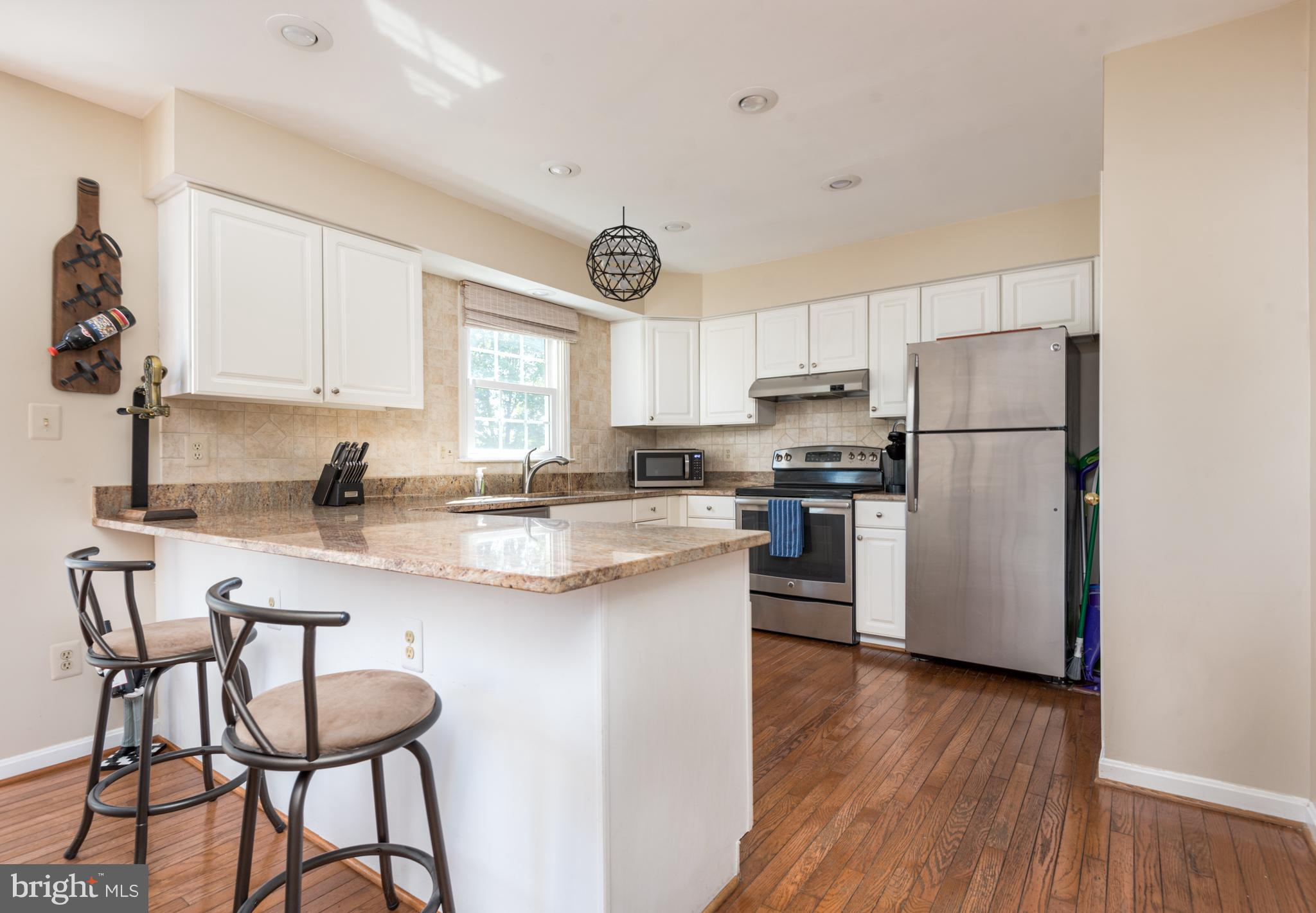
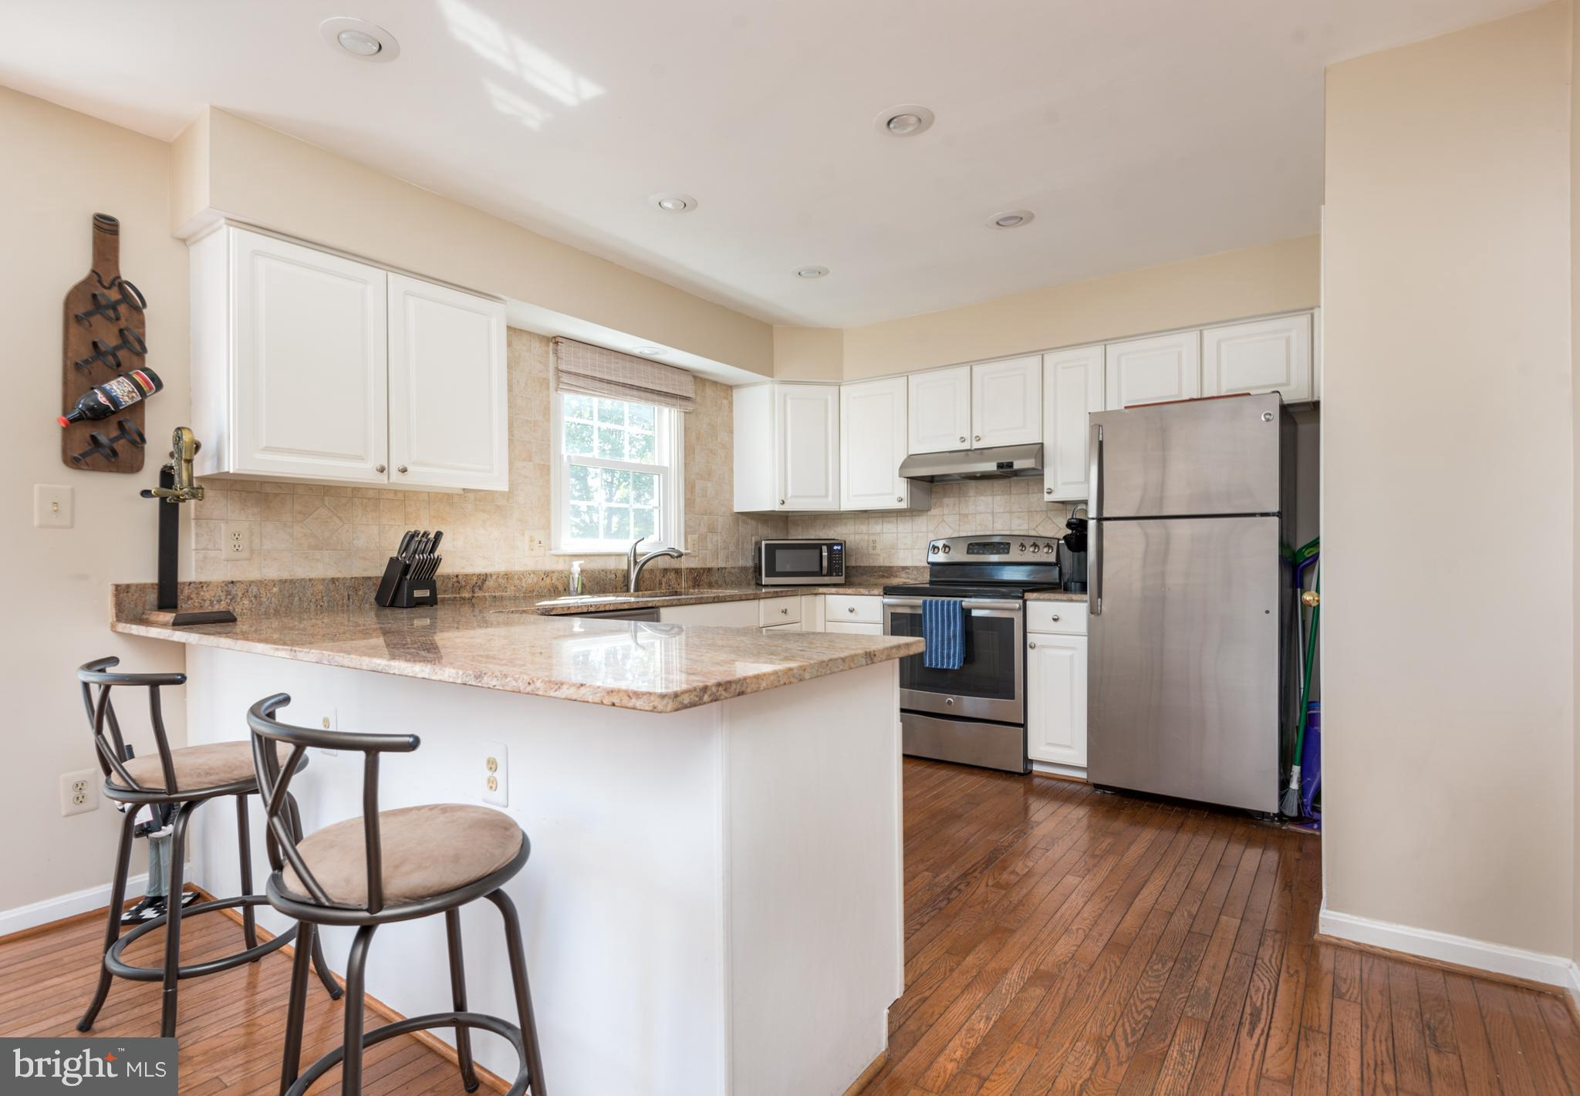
- pendant light (623, 254)
